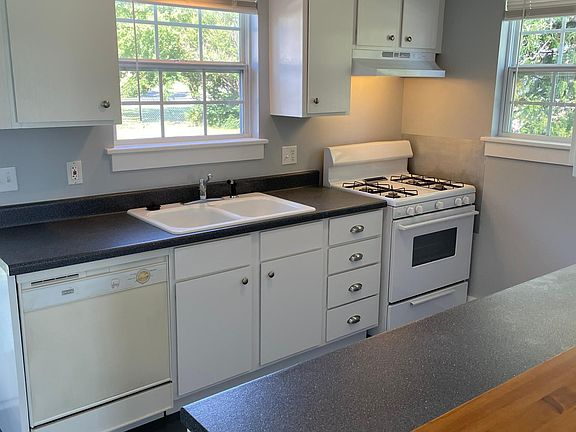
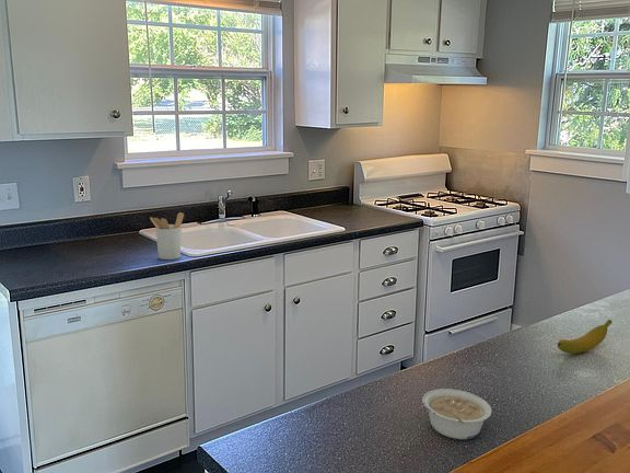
+ banana (584, 337)
+ legume (457, 414)
+ utensil holder (165, 235)
